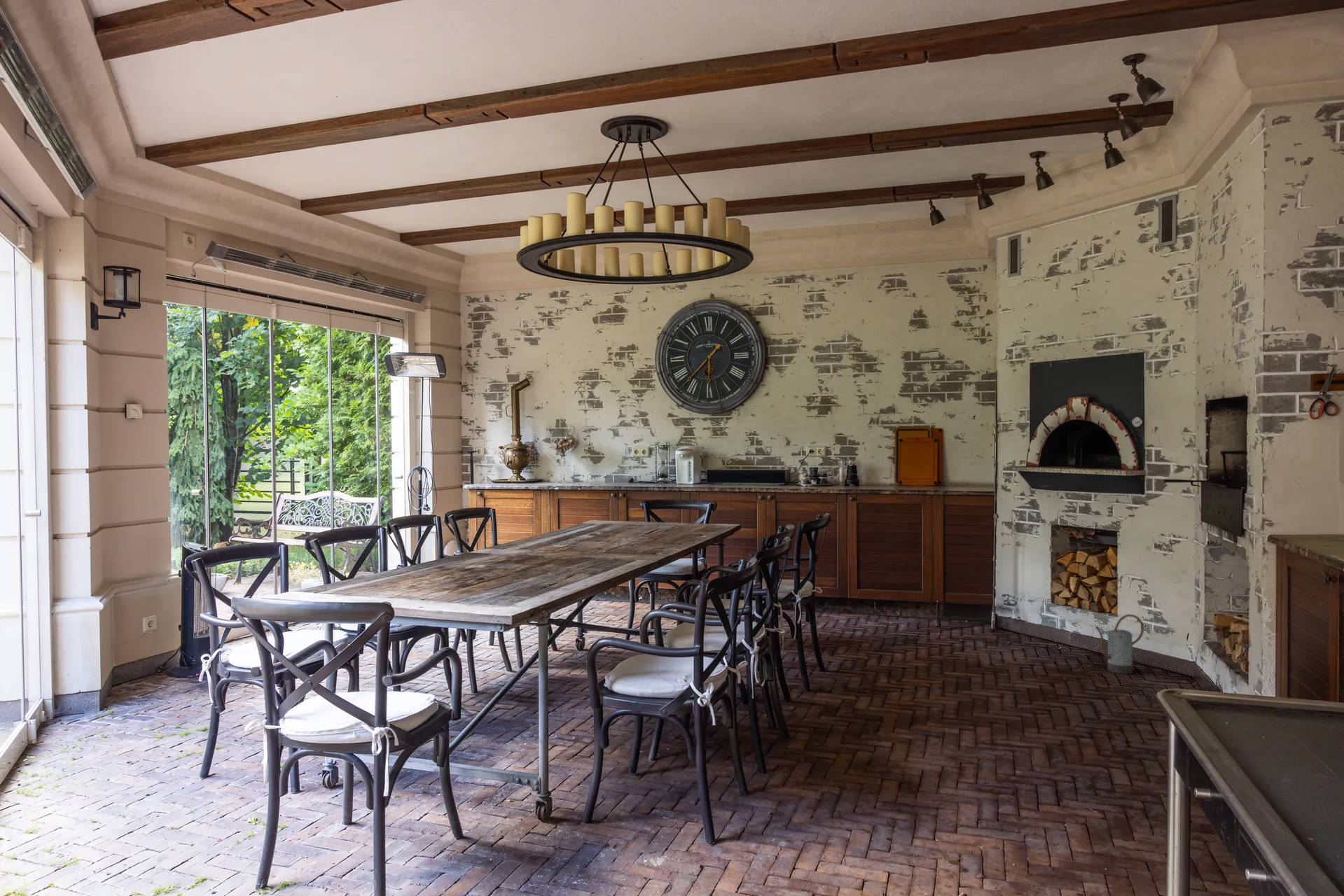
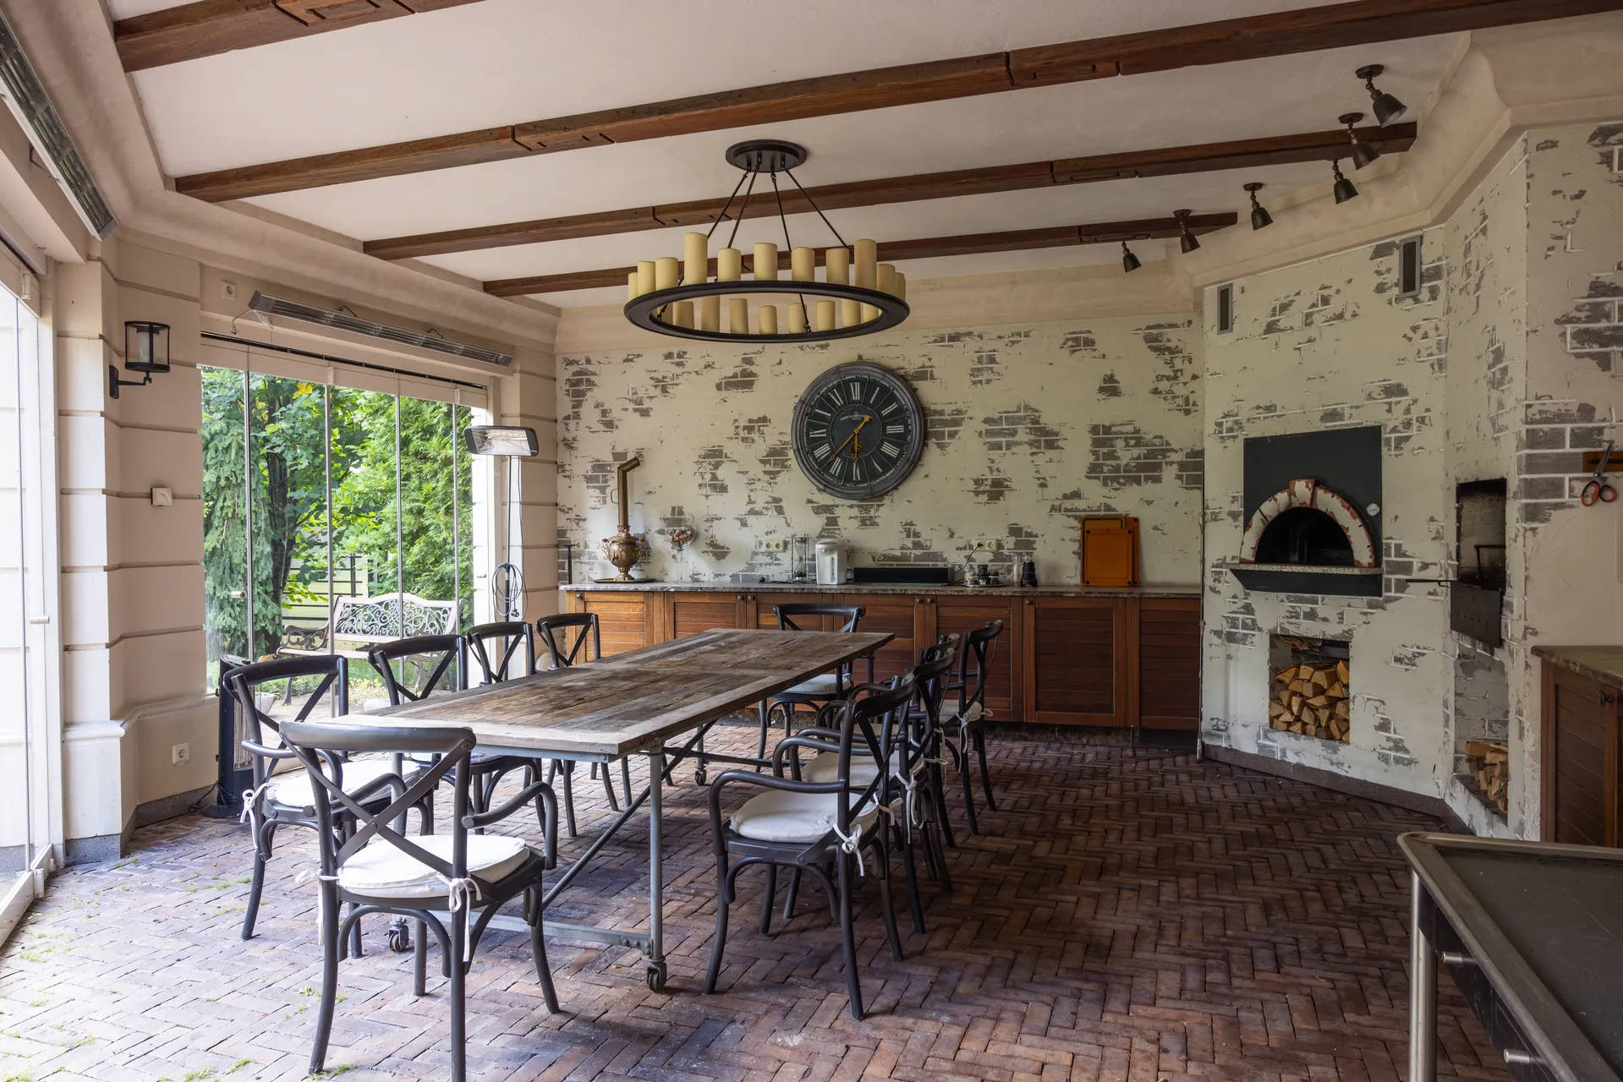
- watering can (1119, 643)
